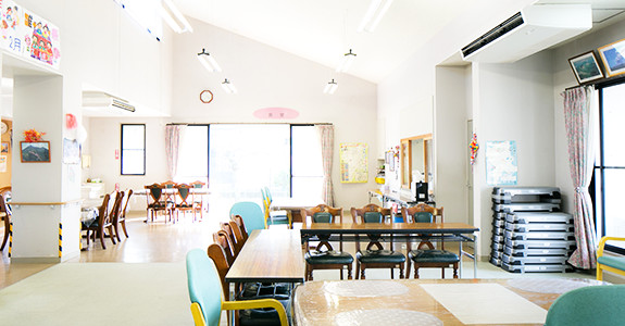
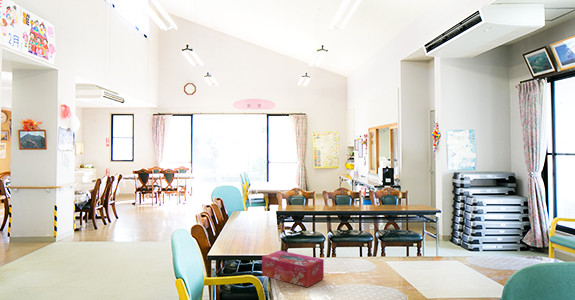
+ tissue box (292, 267)
